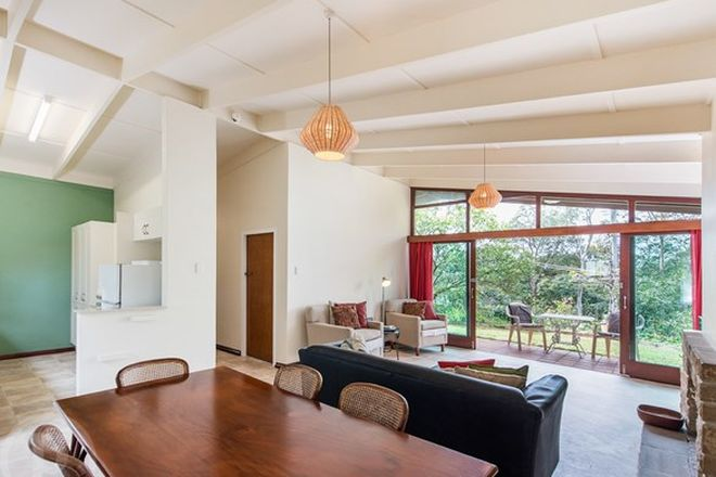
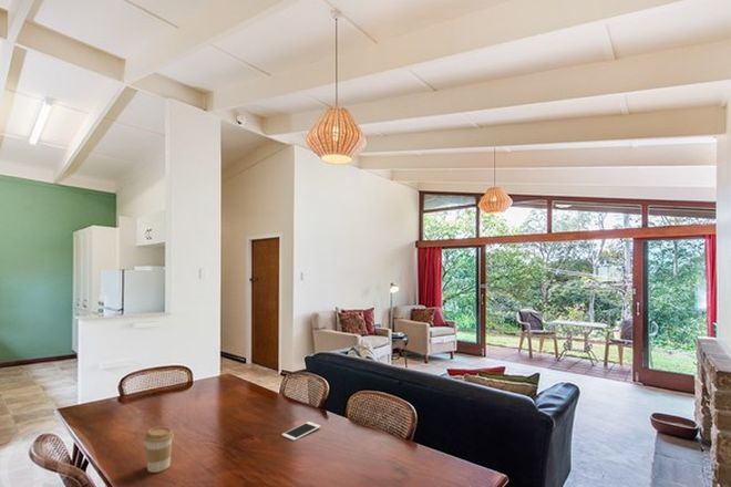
+ cell phone (301, 431)
+ coffee cup (158, 448)
